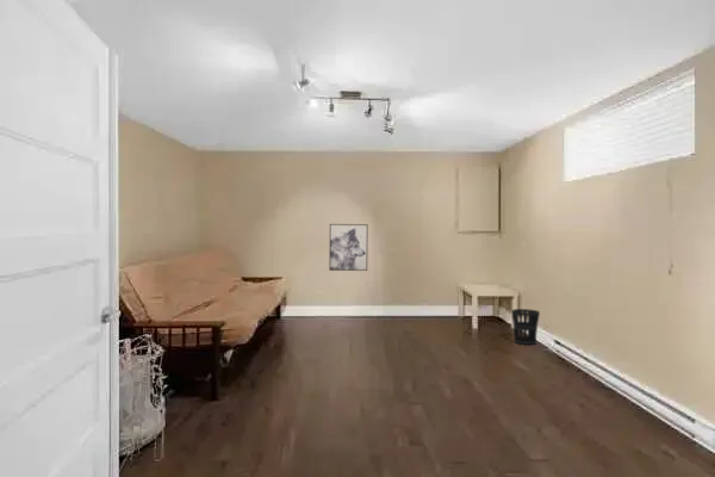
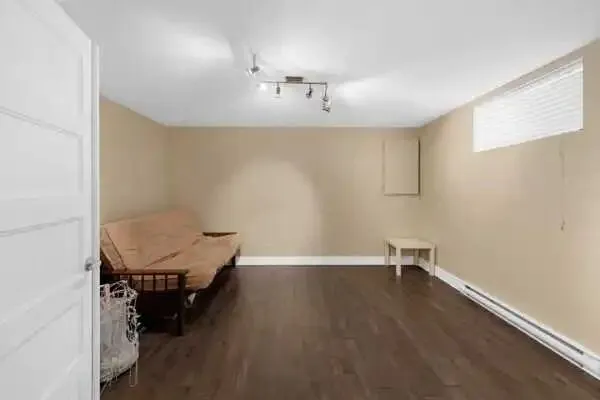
- wastebasket (524, 326)
- wall art (348, 247)
